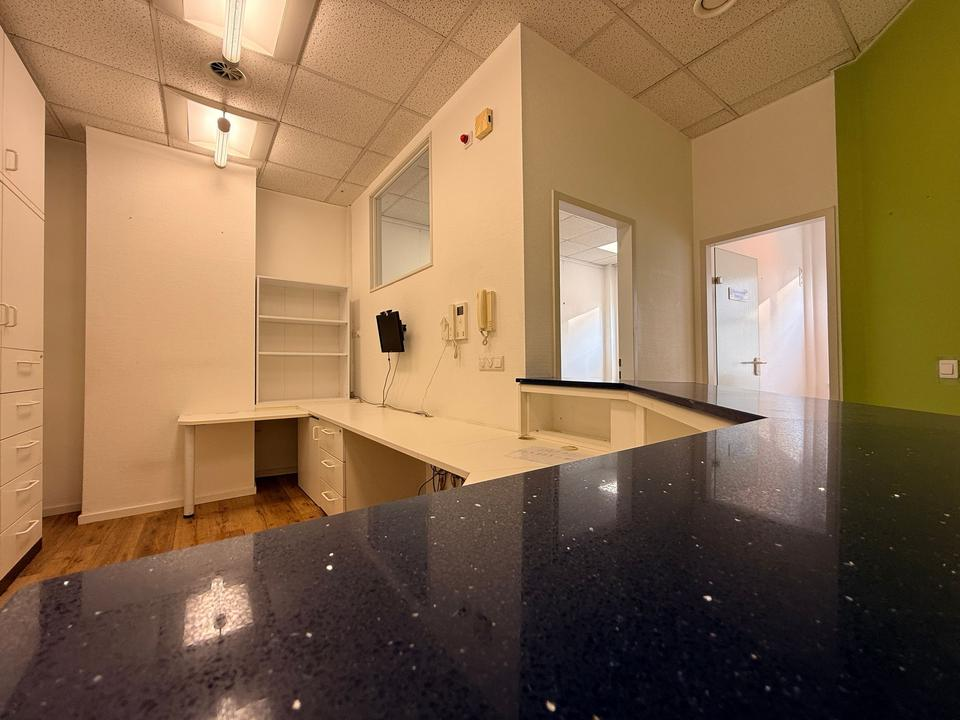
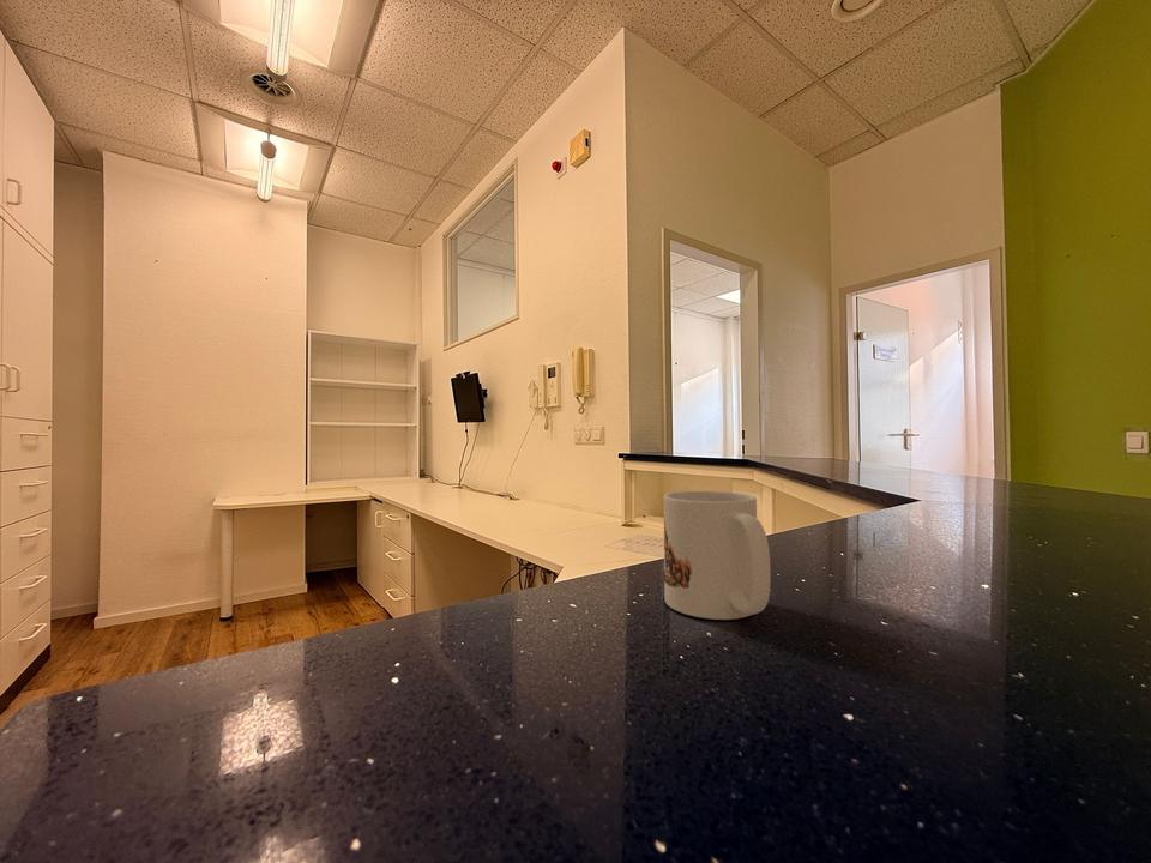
+ mug (719, 553)
